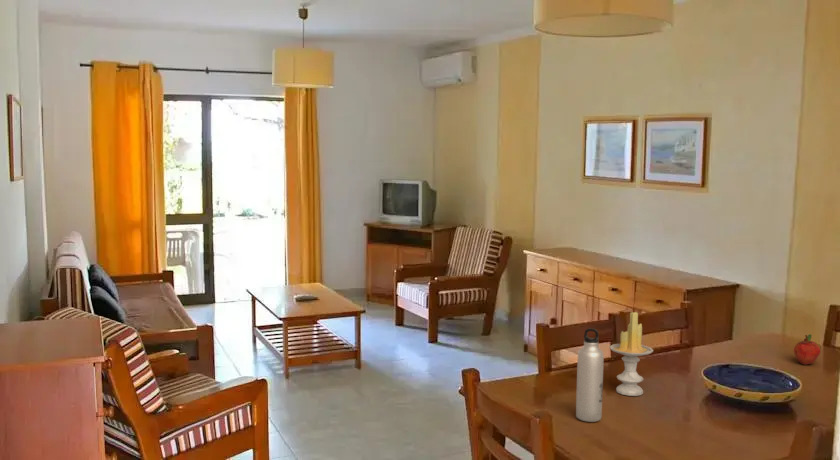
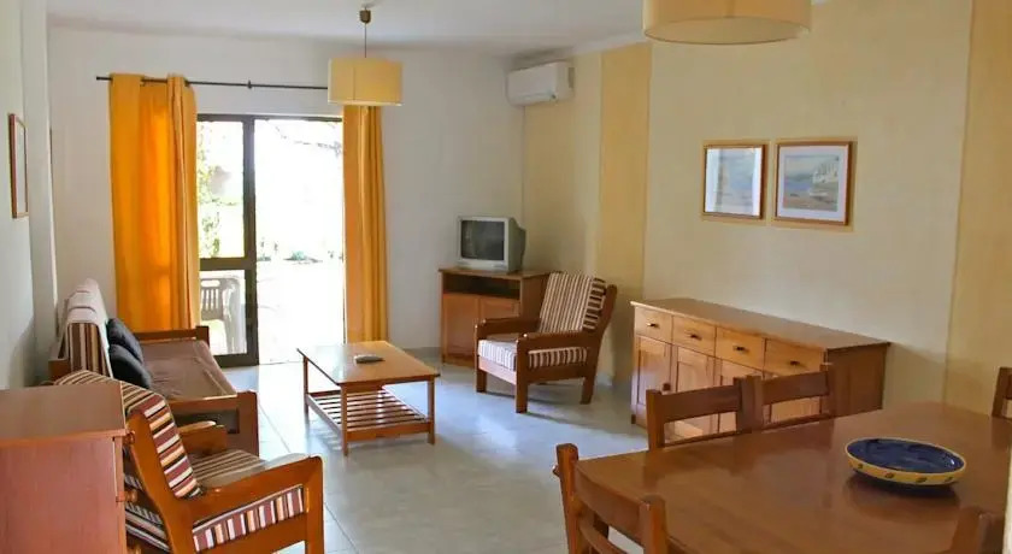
- water bottle (590, 373)
- fruit (807, 349)
- candle (631, 351)
